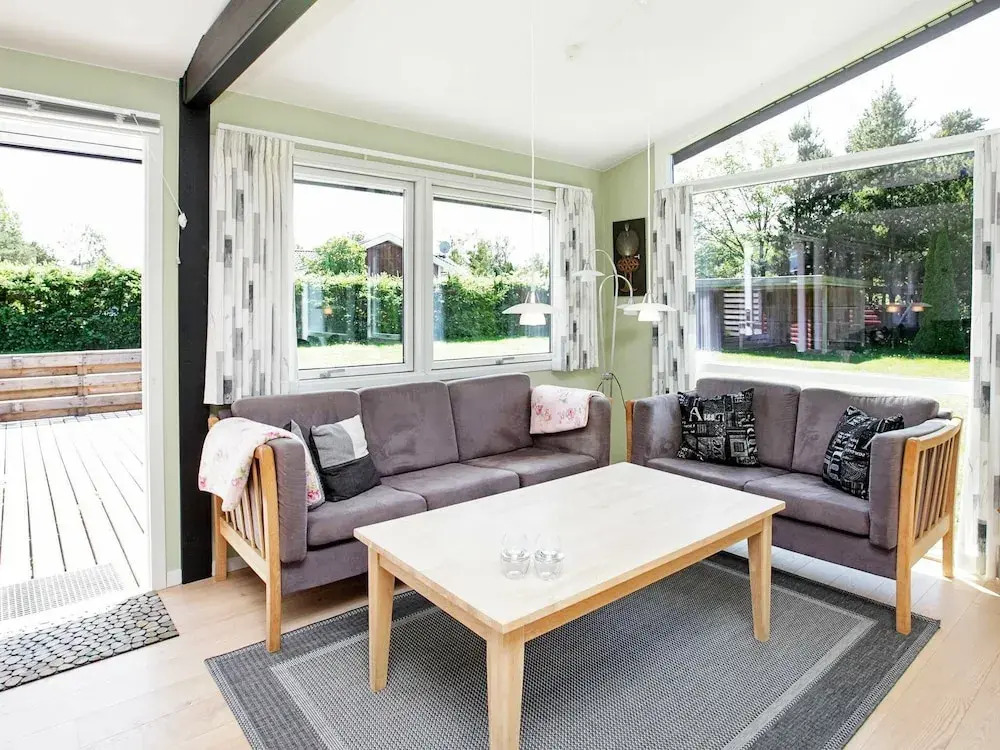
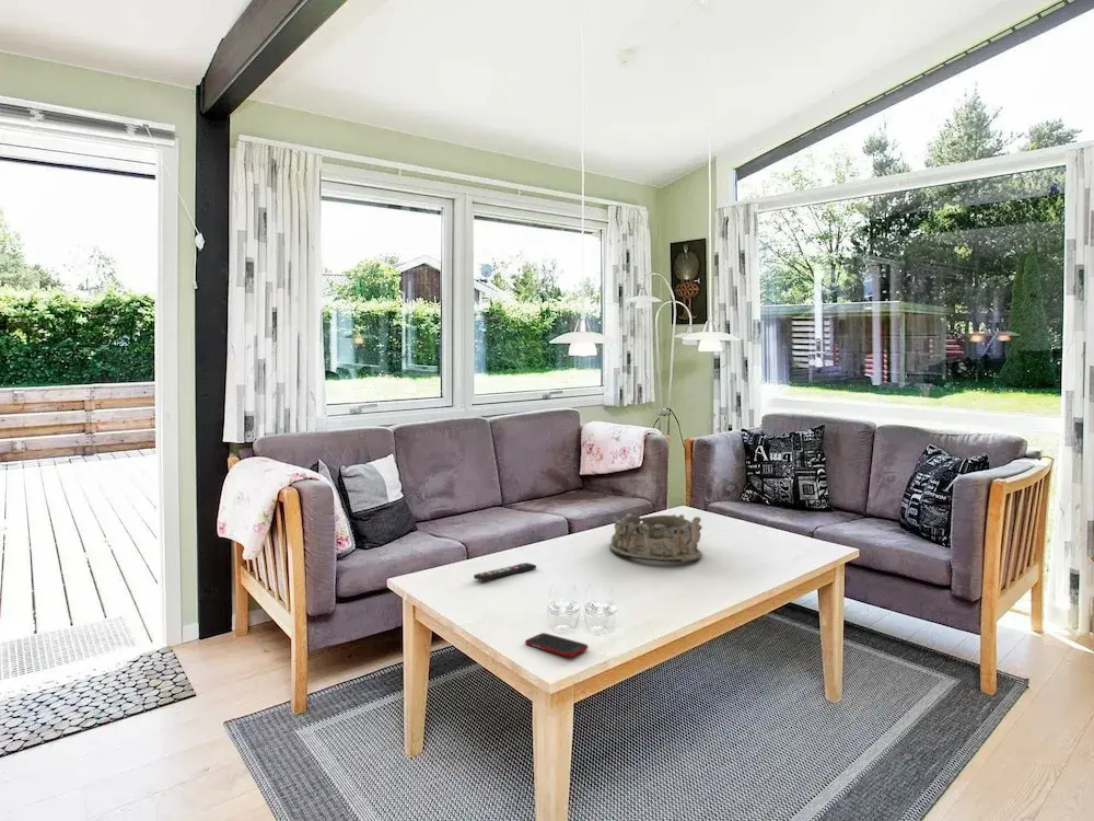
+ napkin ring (654, 533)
+ remote control (505, 571)
+ cell phone (556, 645)
